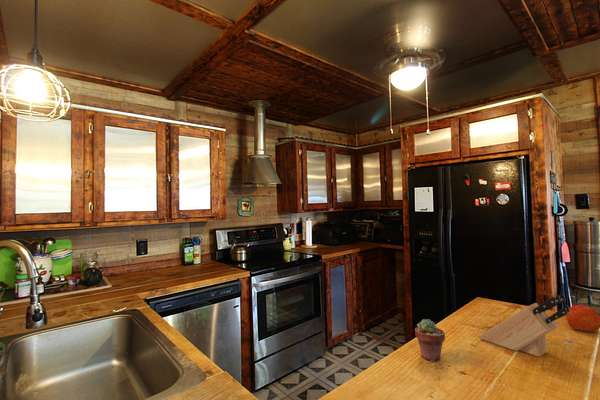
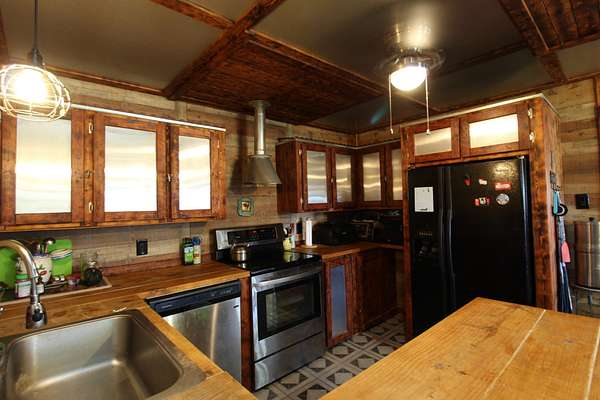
- apple (582, 316)
- knife block (522, 318)
- potted succulent (429, 338)
